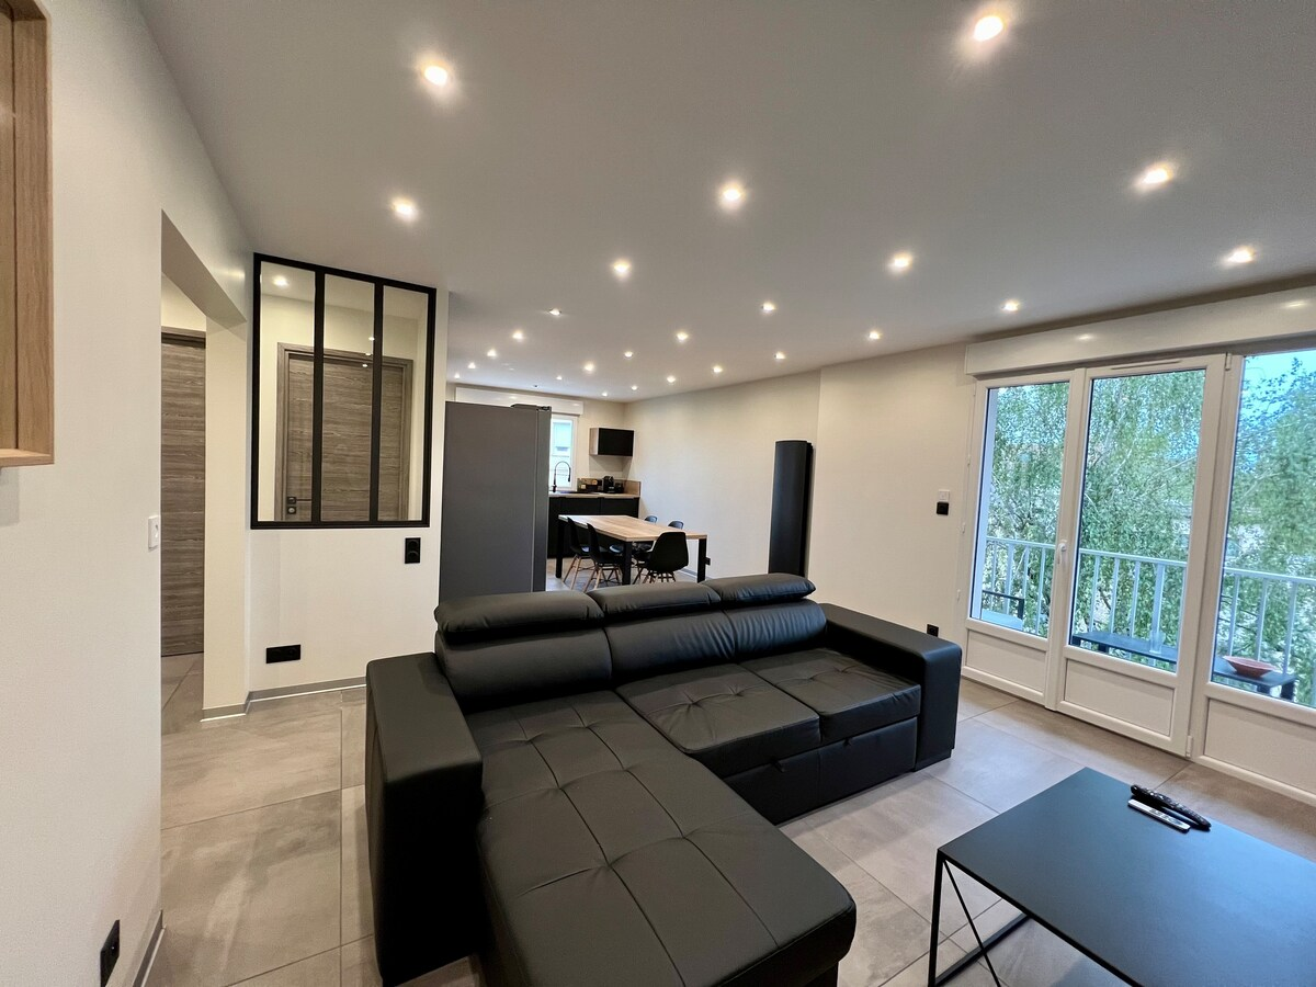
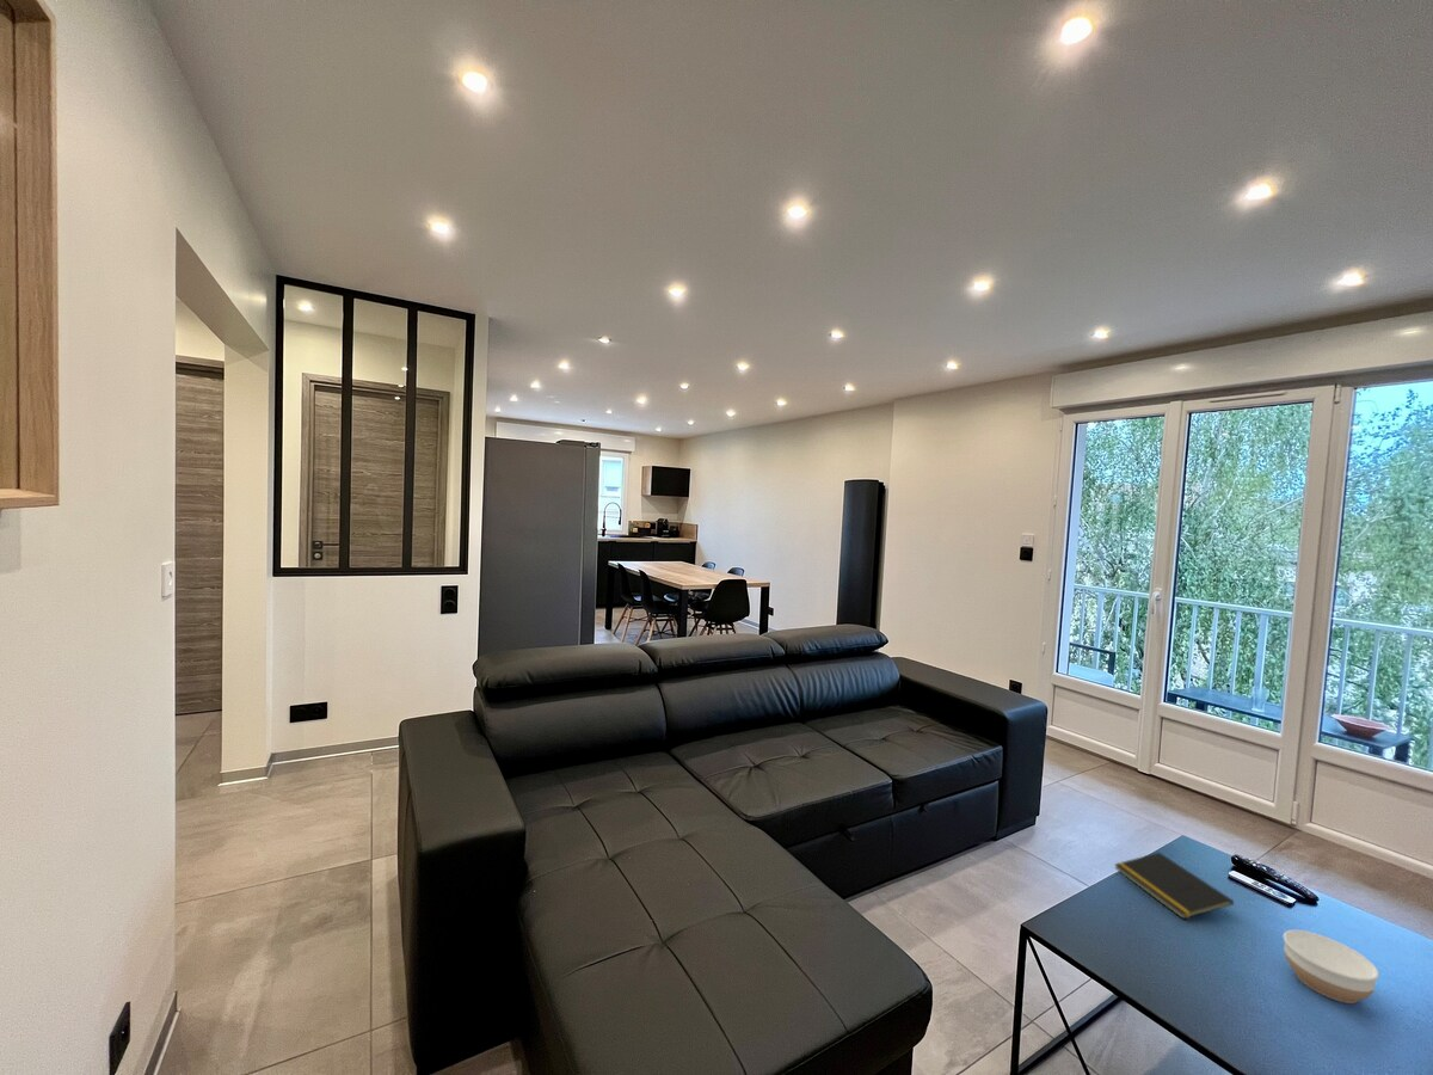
+ bowl (1327, 969)
+ notepad (1170, 883)
